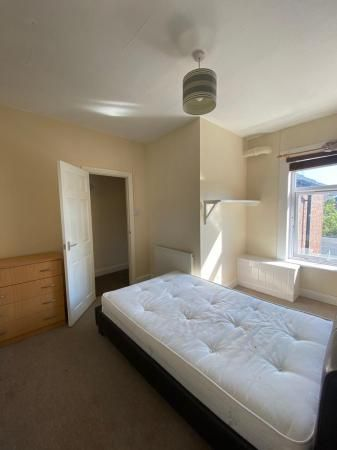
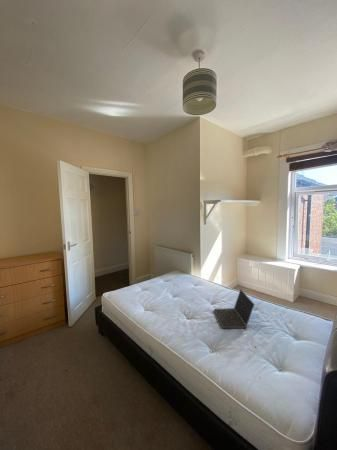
+ laptop computer (232, 308)
